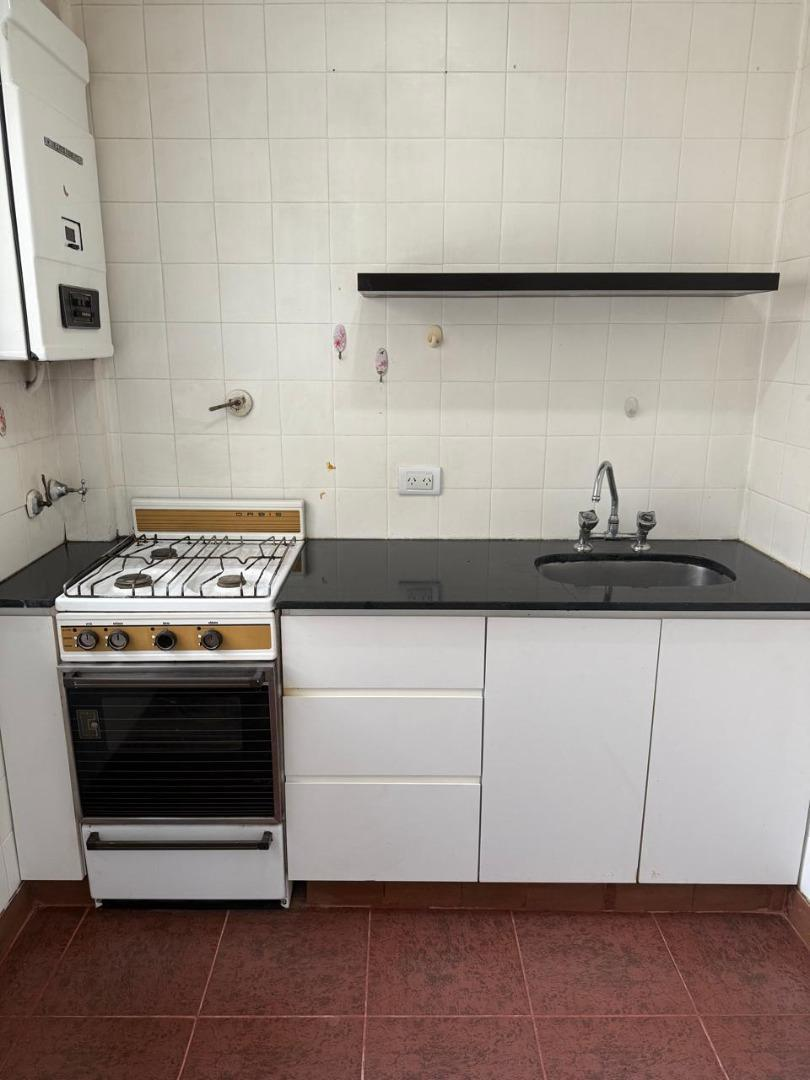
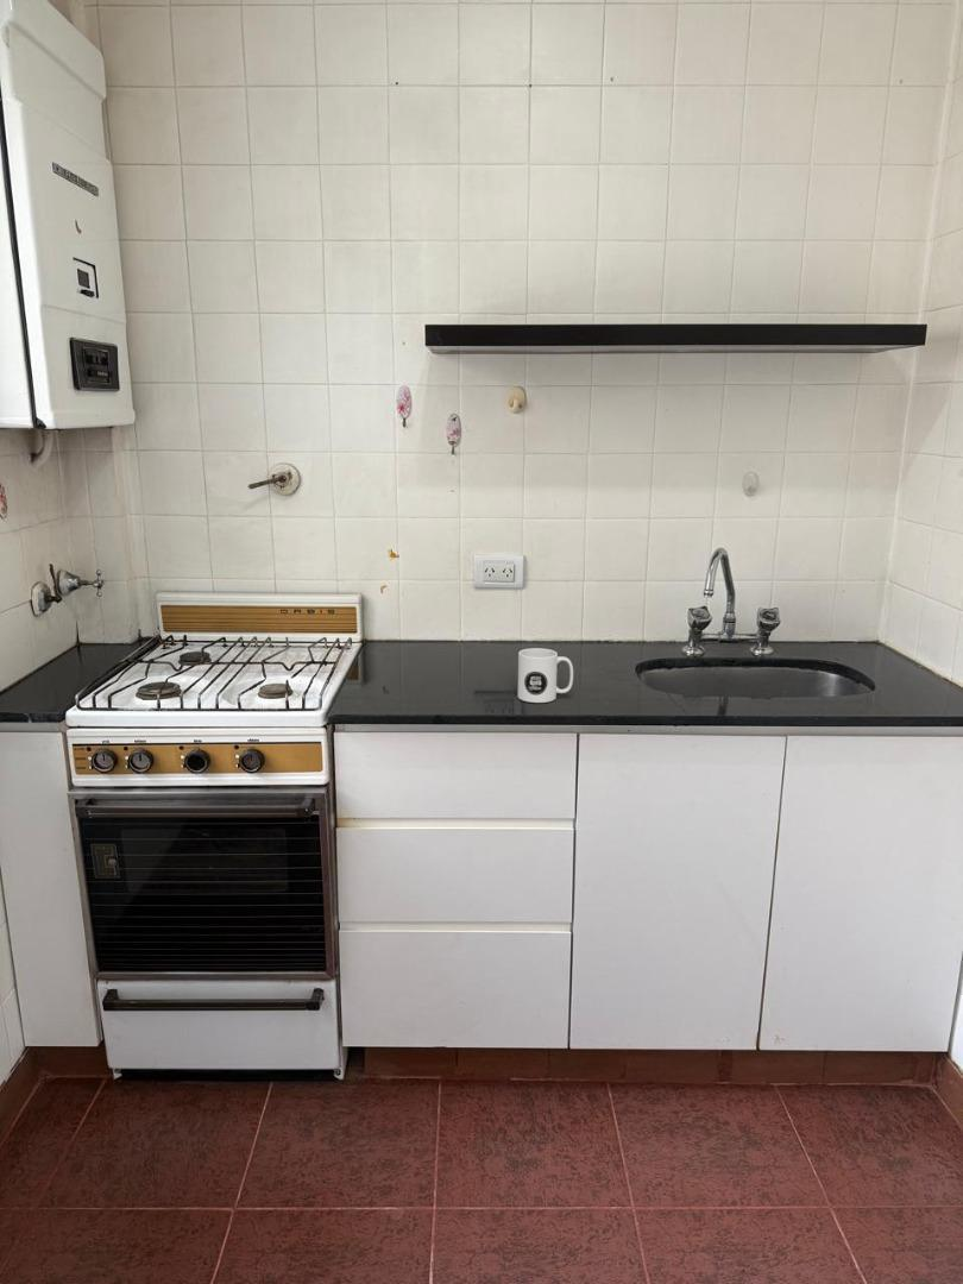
+ mug (546, 674)
